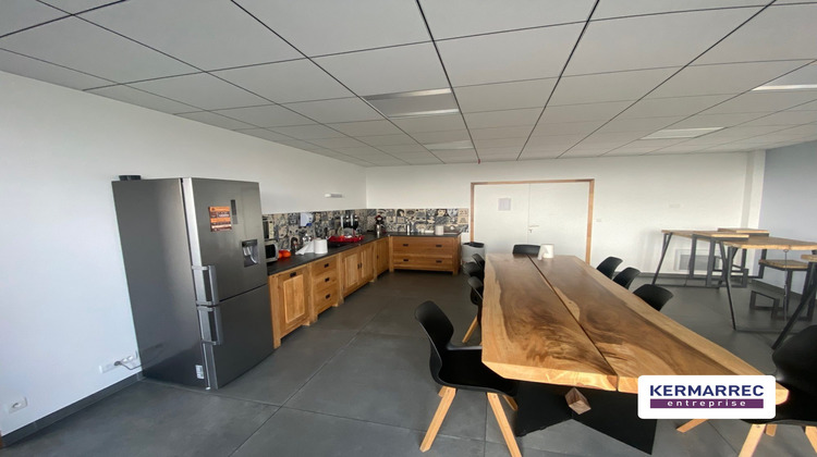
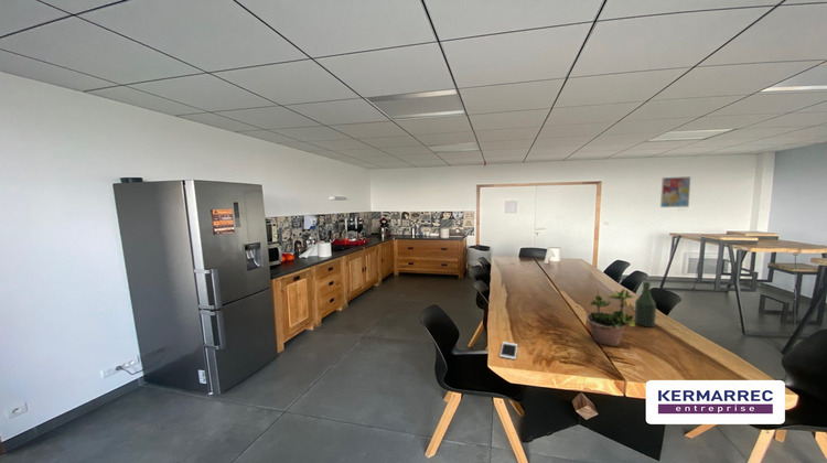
+ cell phone (508, 349)
+ potted plant (606, 313)
+ wall art (675, 192)
+ bottle (645, 303)
